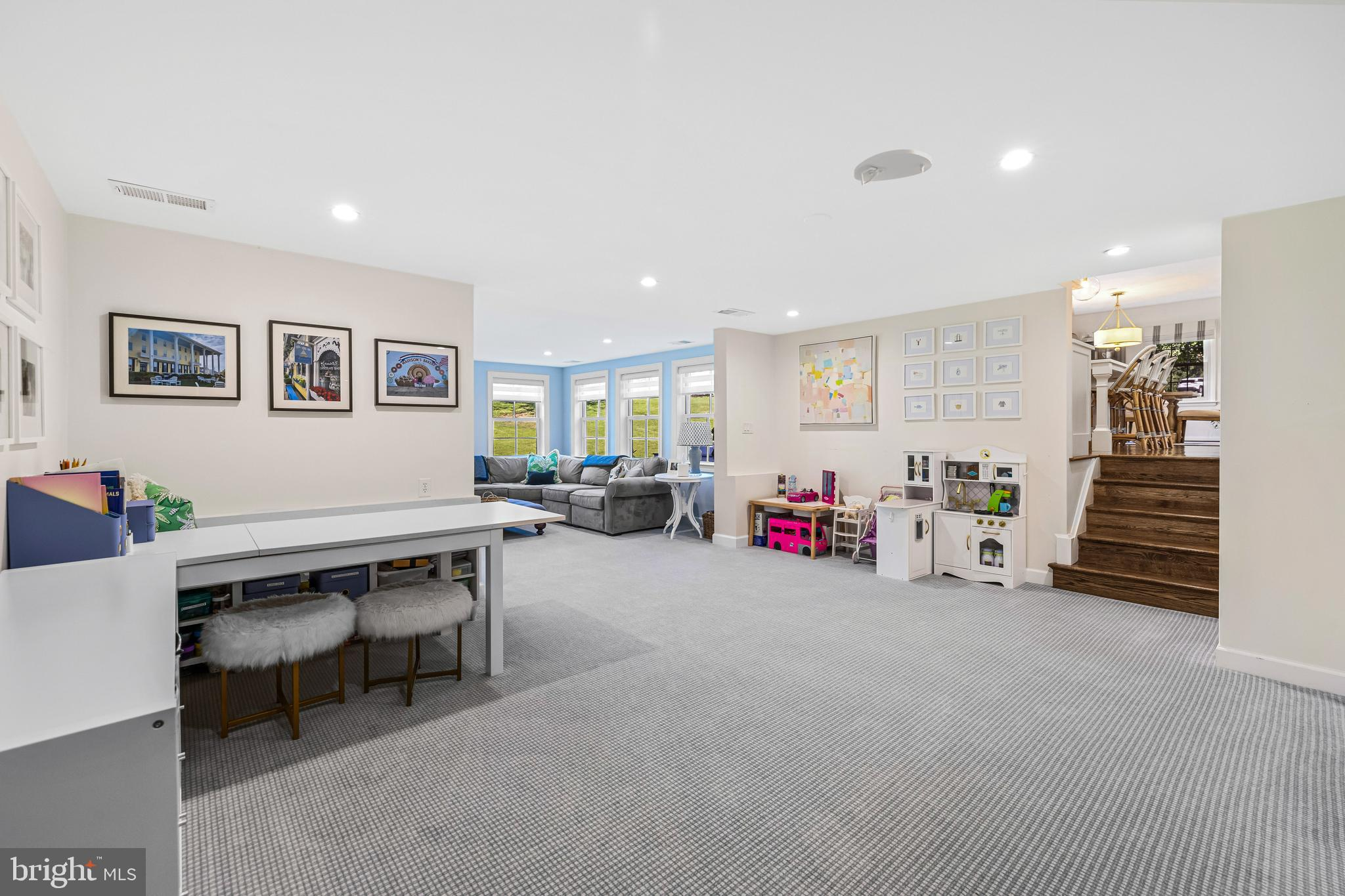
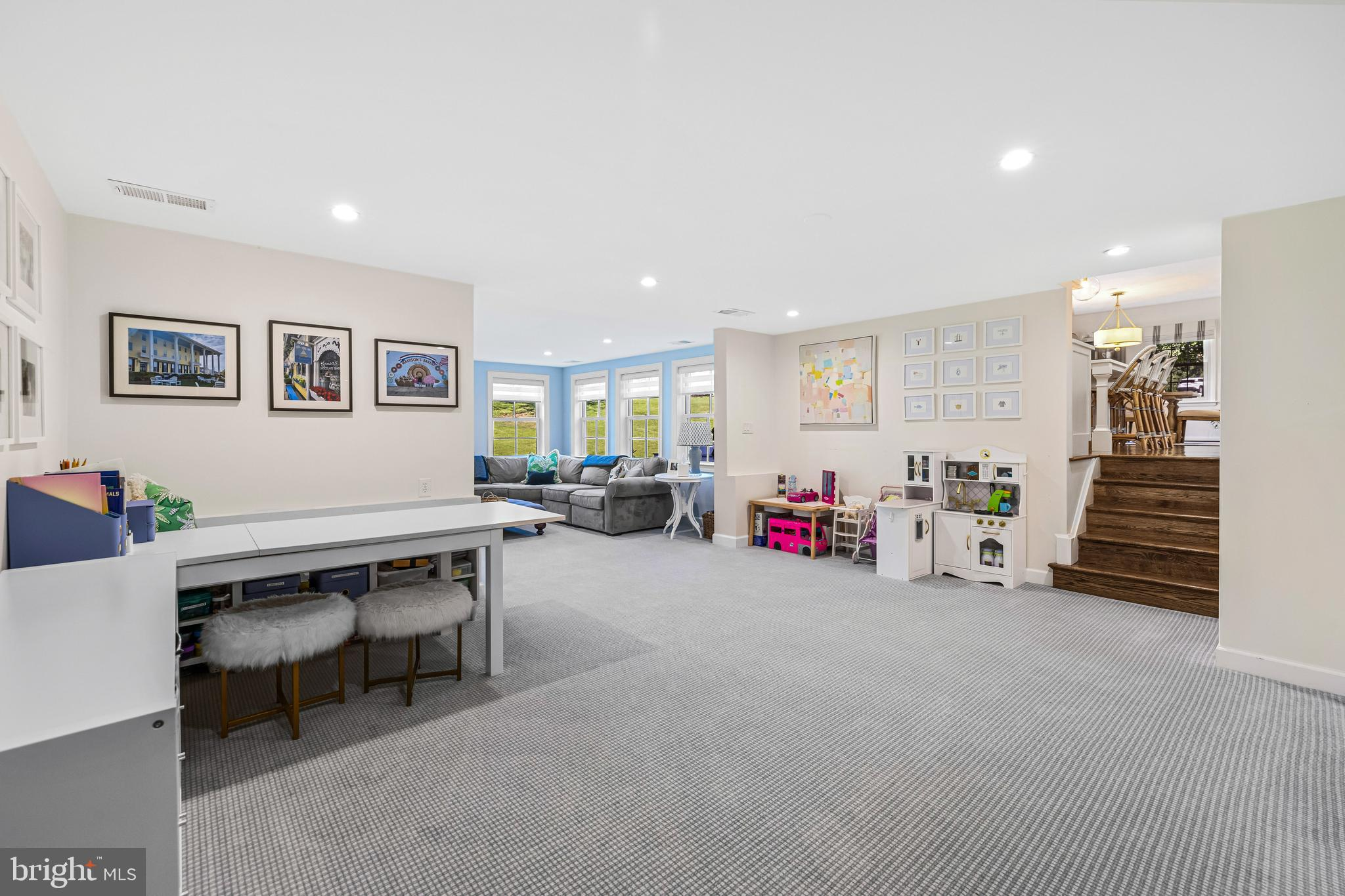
- smoke detector (892, 169)
